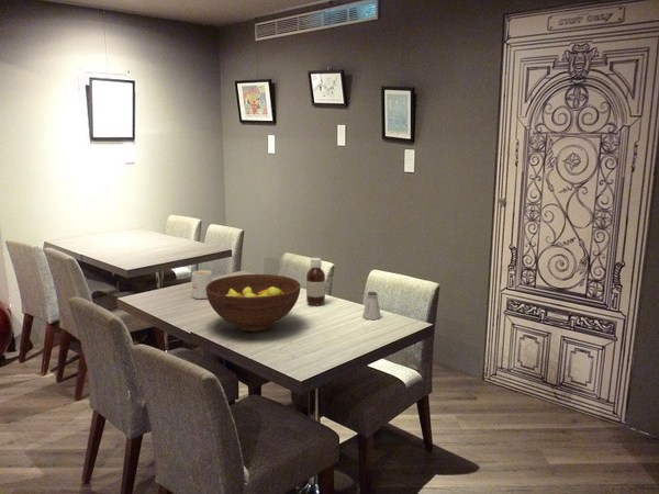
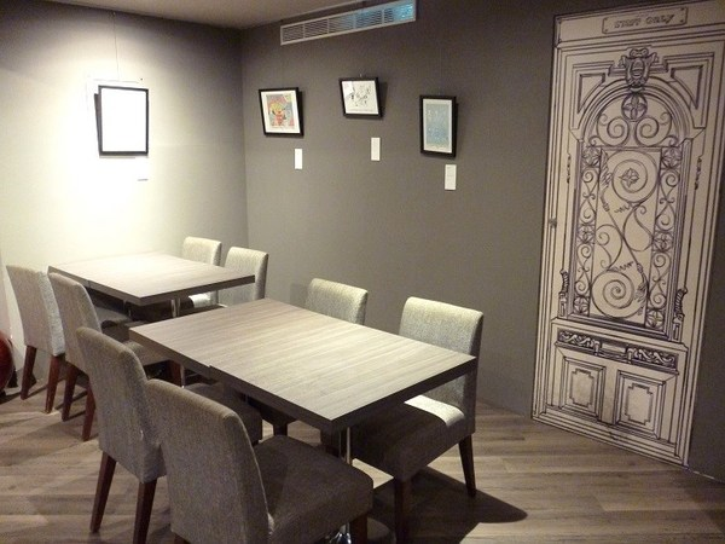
- mug (200, 283)
- saltshaker (371, 304)
- bottle (315, 281)
- fruit bowl (254, 305)
